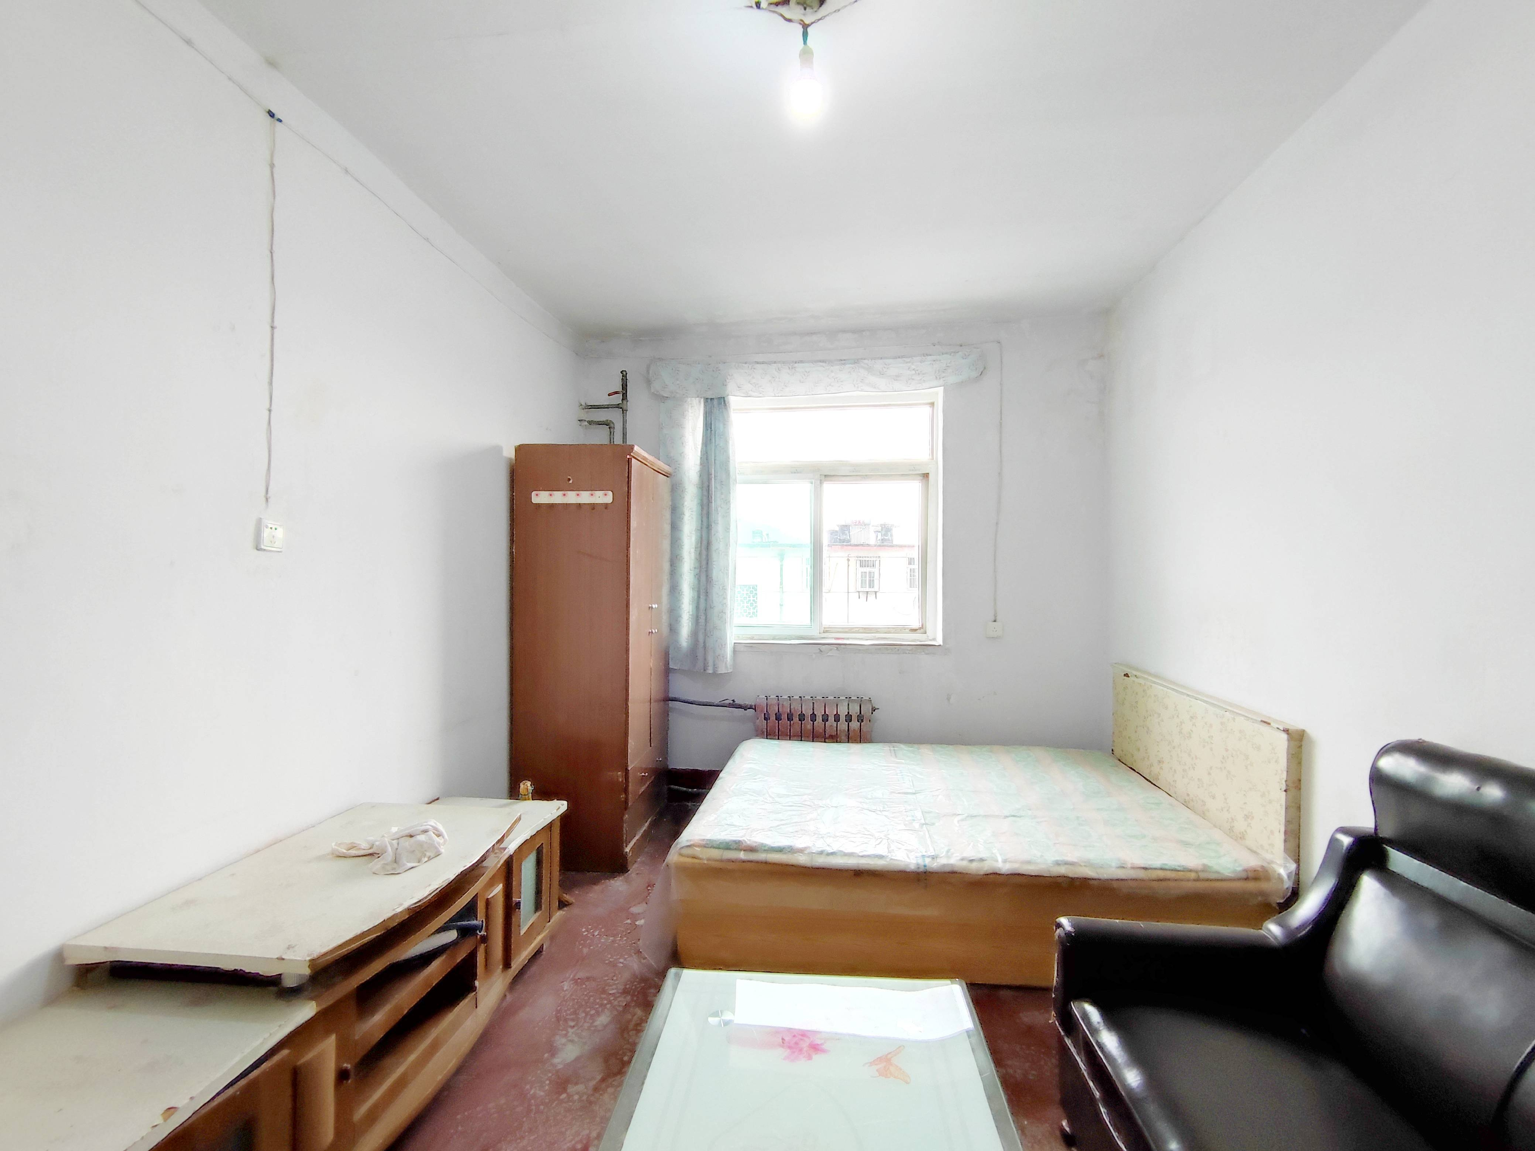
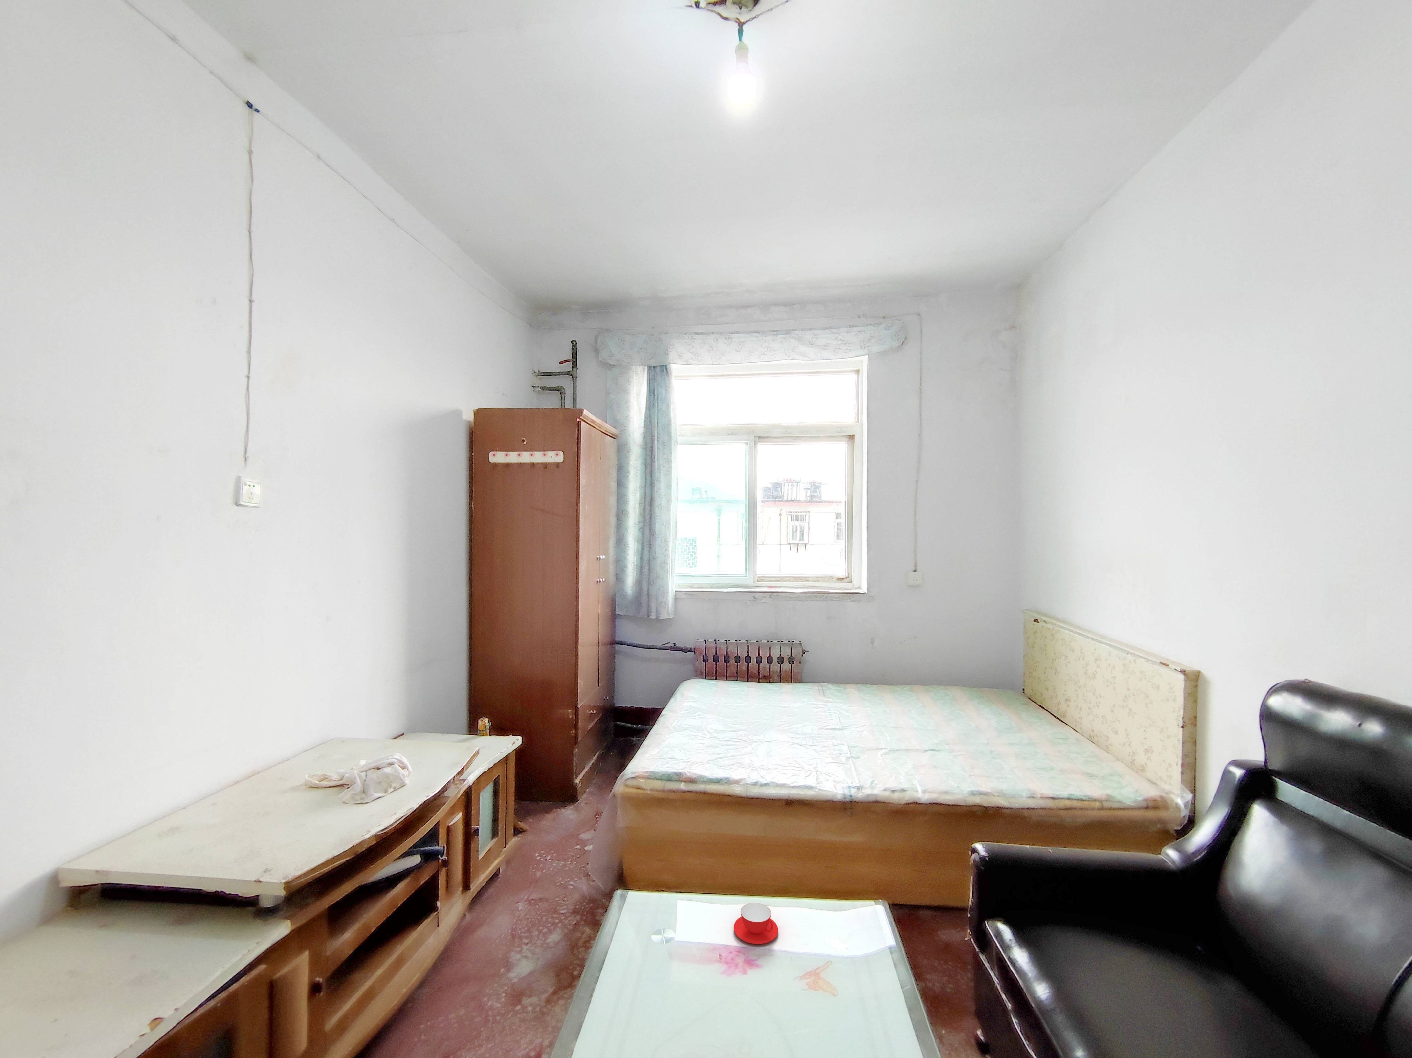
+ teacup (756, 921)
